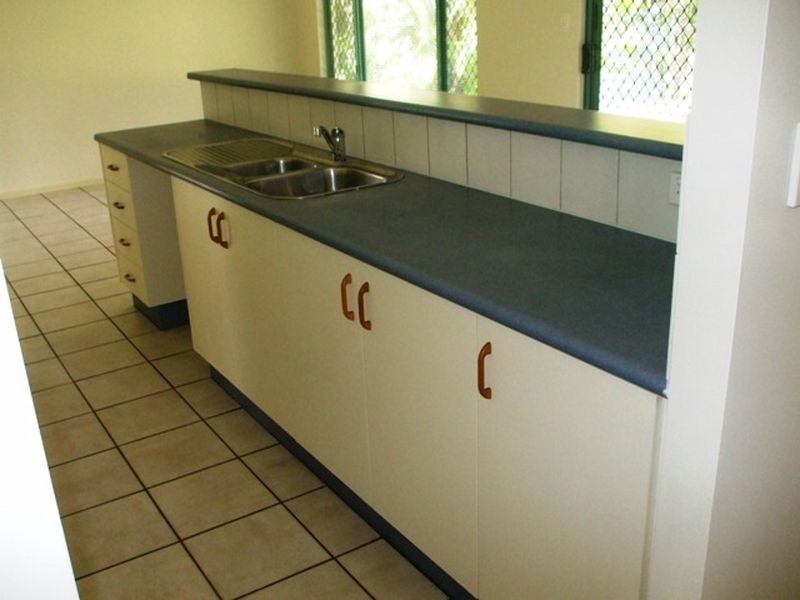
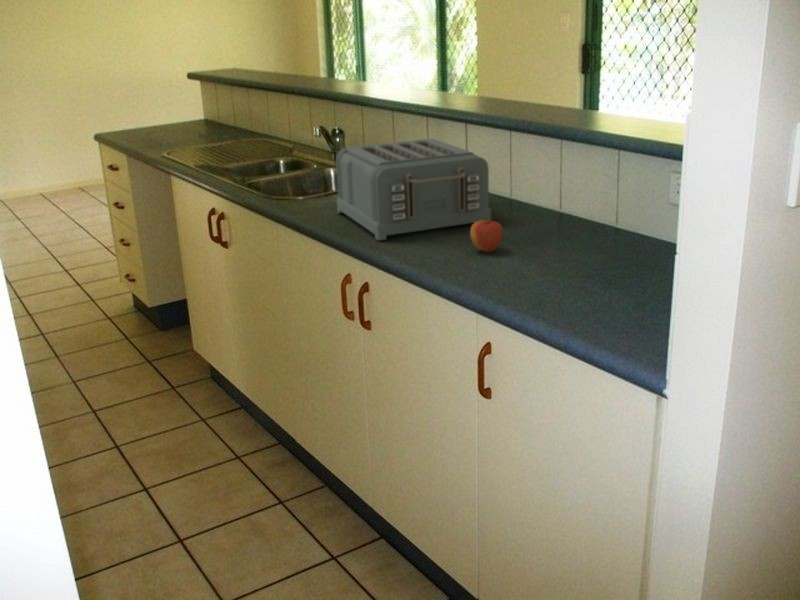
+ apple (486, 233)
+ toaster (413, 185)
